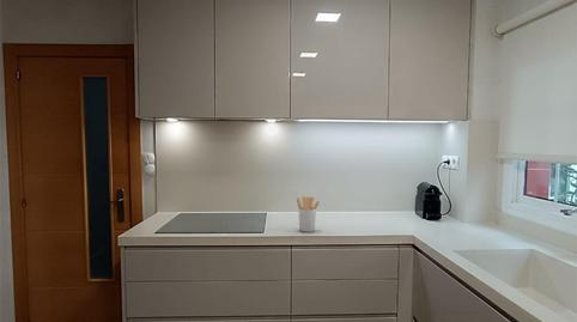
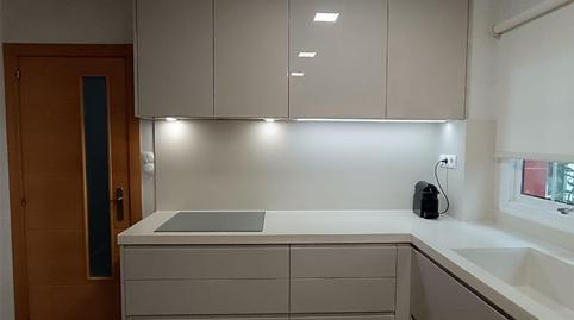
- utensil holder (306, 212)
